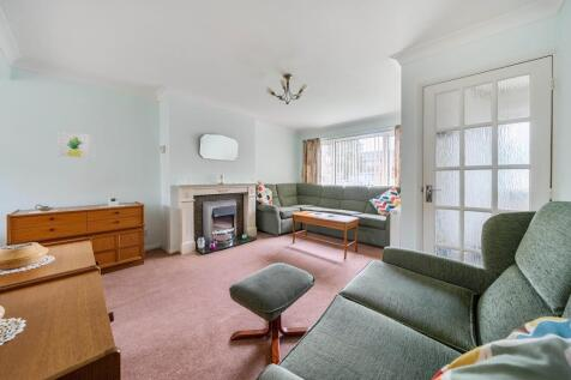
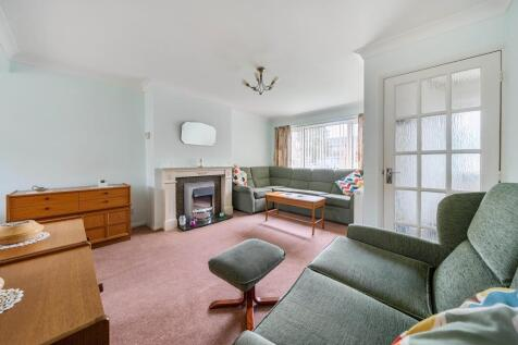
- wall art (74, 145)
